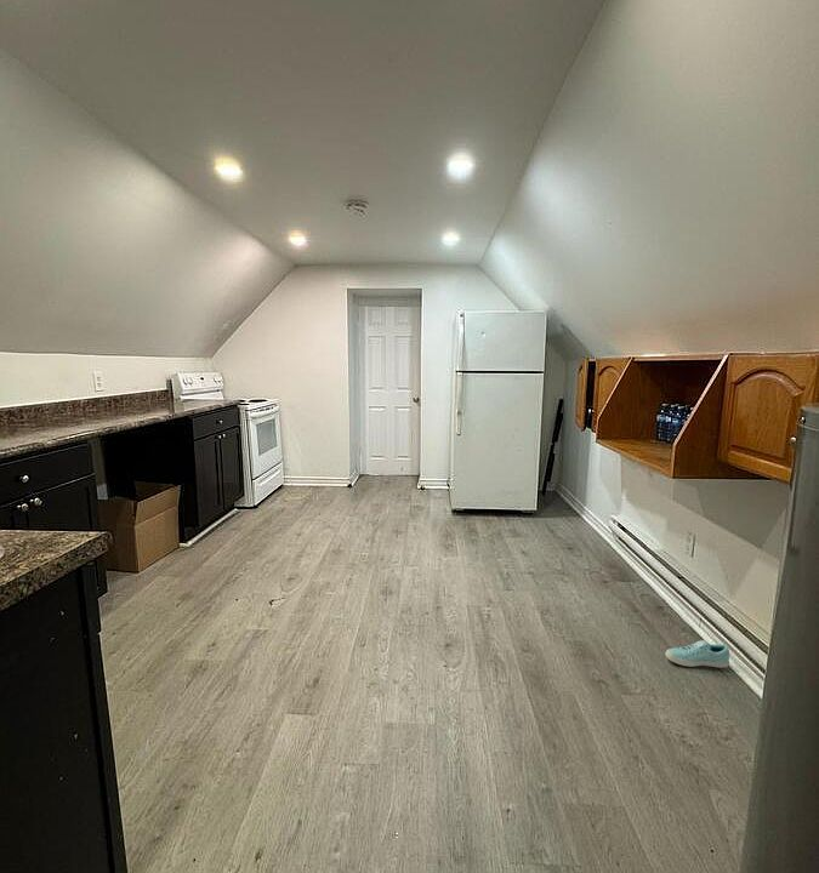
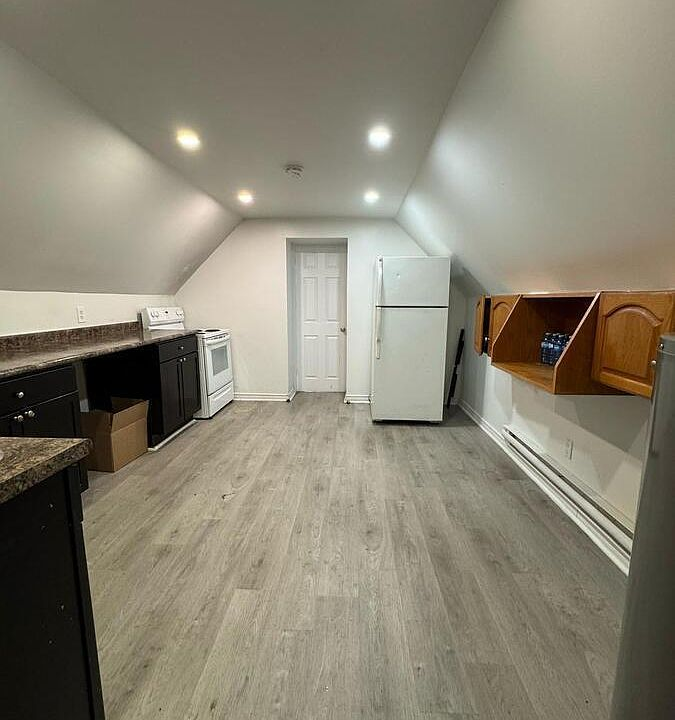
- sneaker (696, 650)
